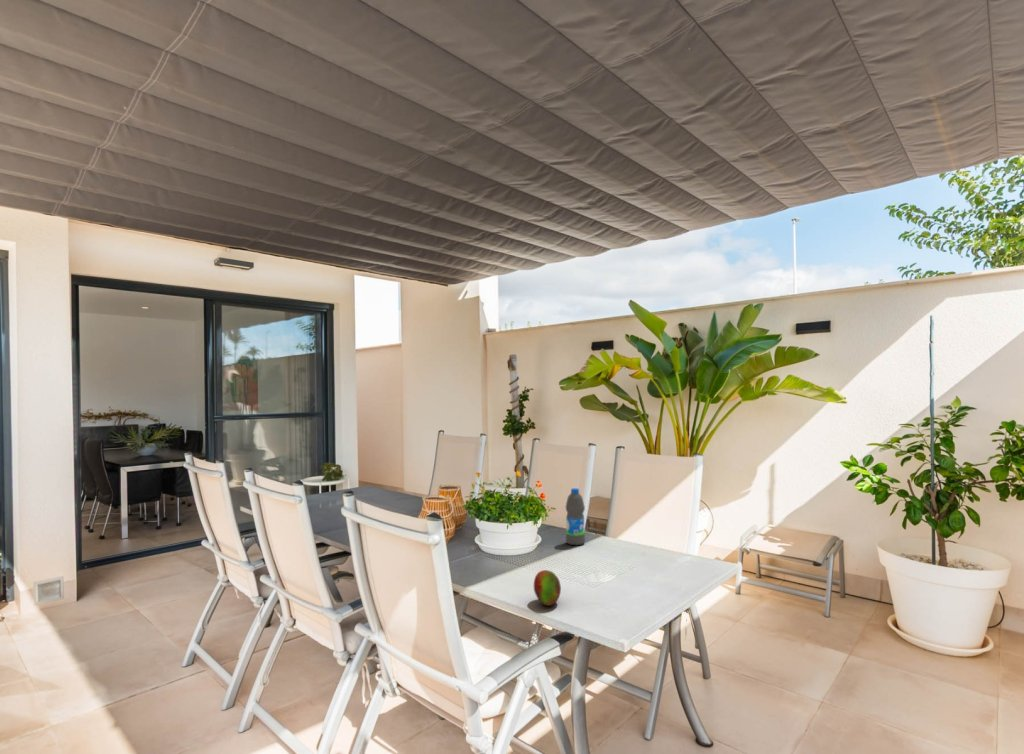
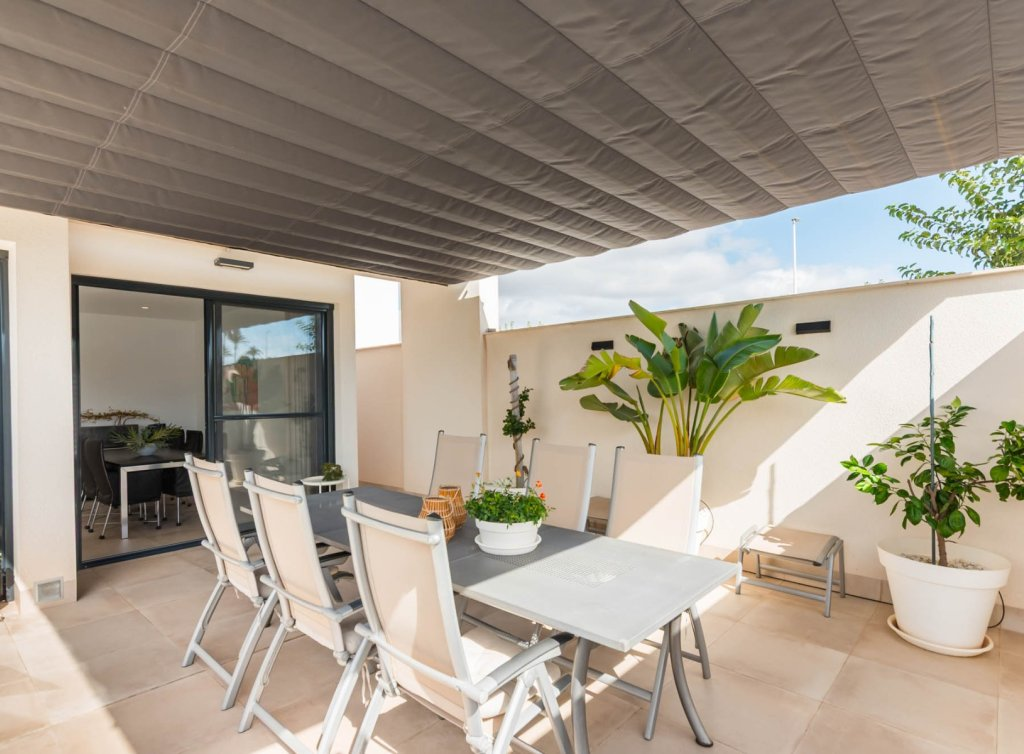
- fruit (547, 587)
- water bottle (575, 515)
